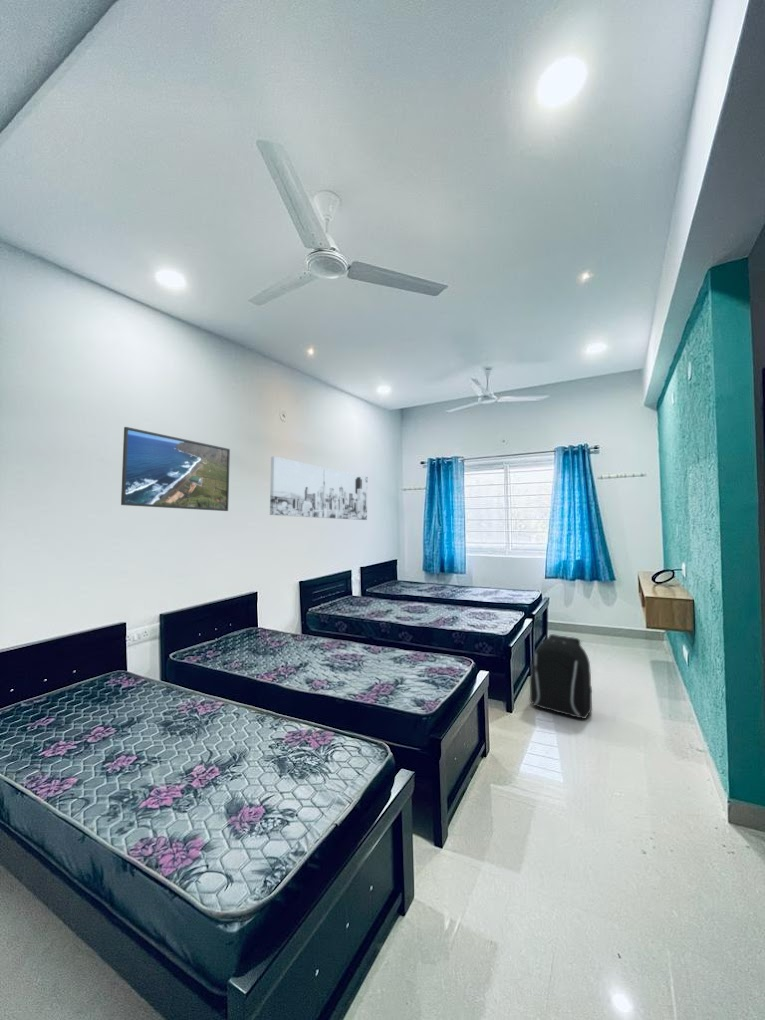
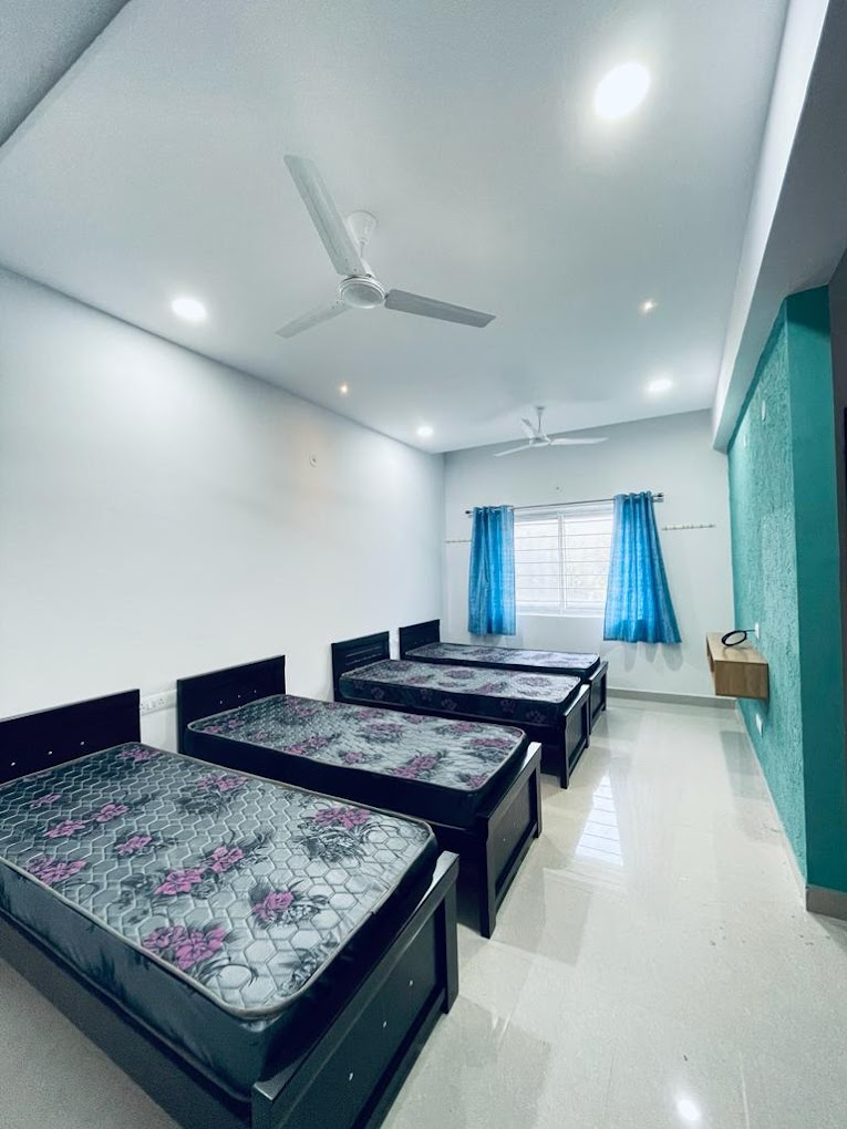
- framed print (181, 473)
- backpack (560, 672)
- wall art (326, 493)
